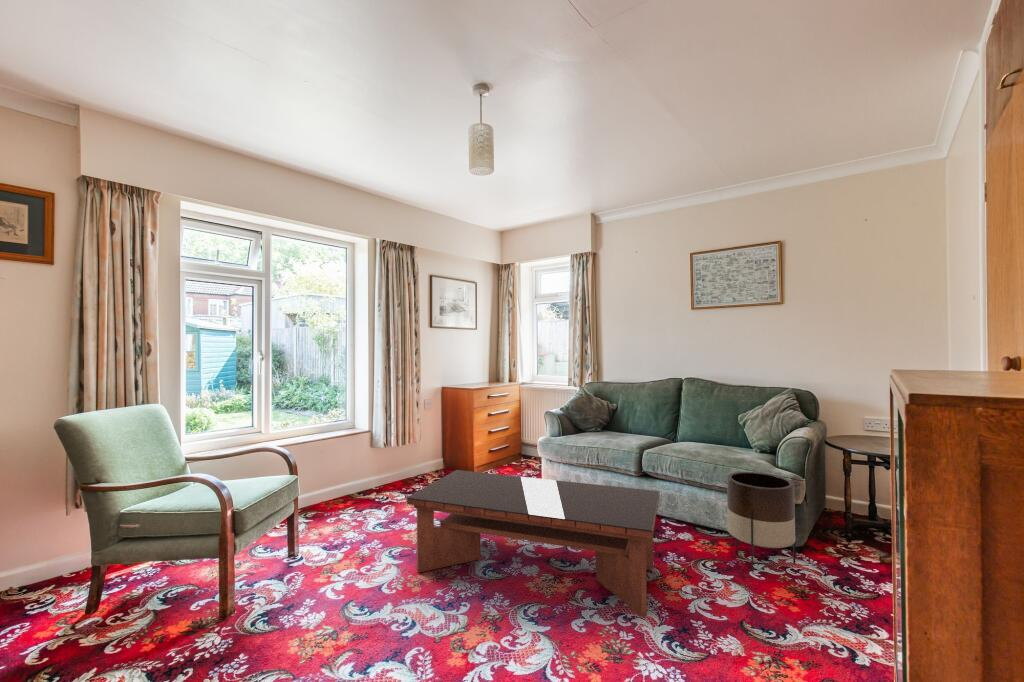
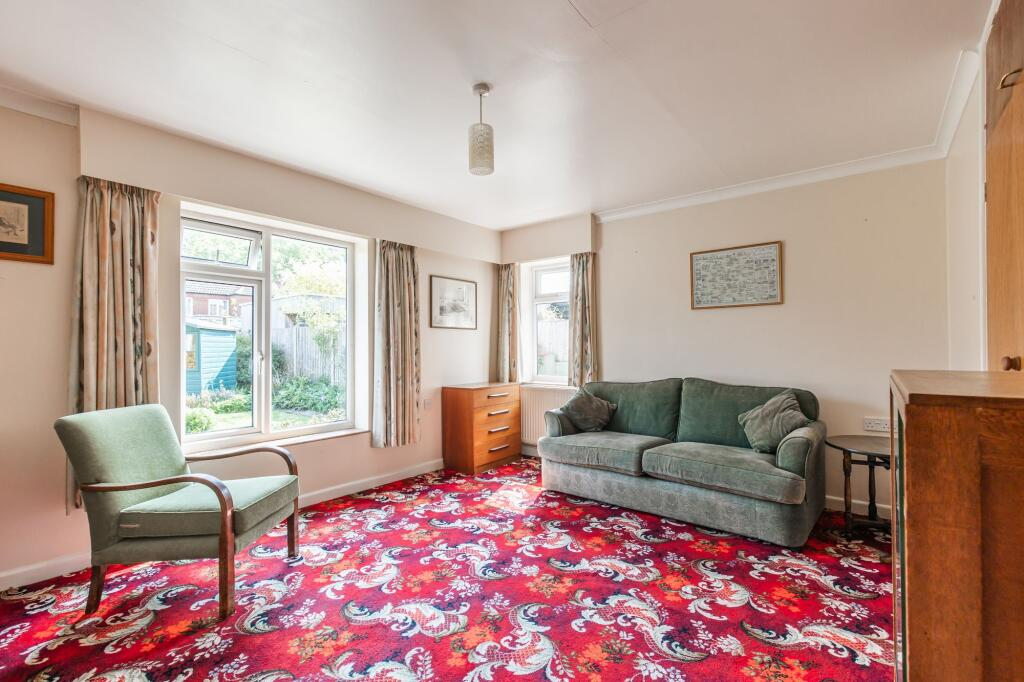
- coffee table (535, 531)
- planter (759, 520)
